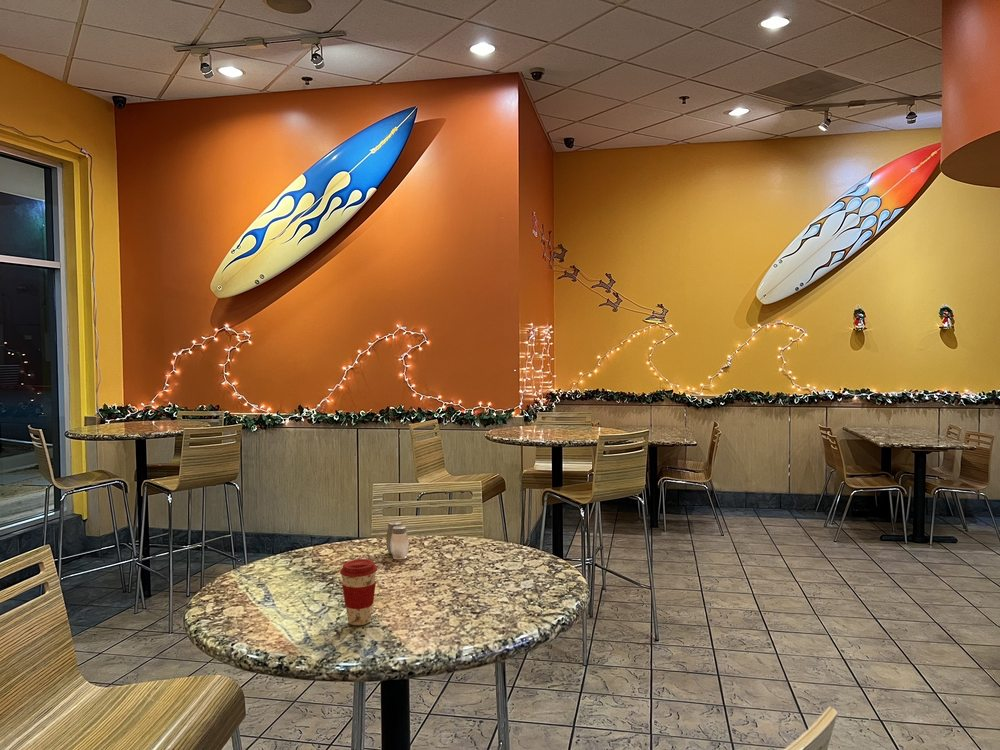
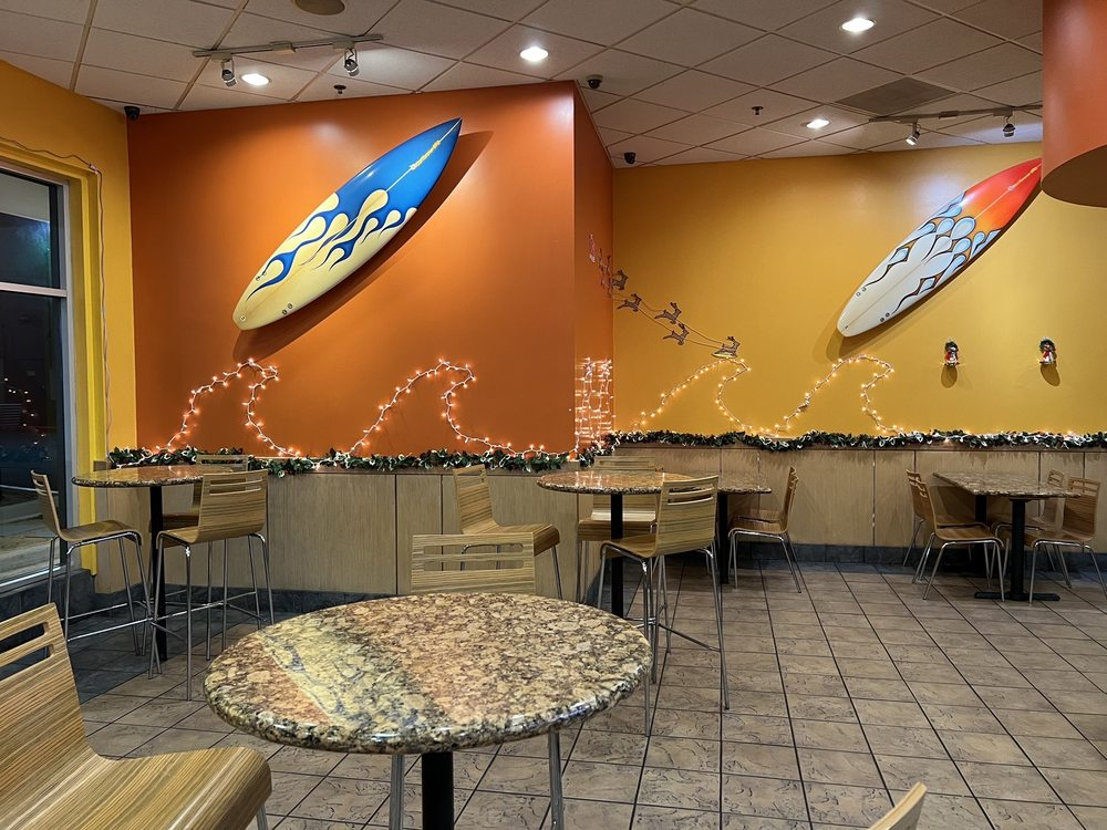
- salt and pepper shaker (397, 539)
- coffee cup (359, 592)
